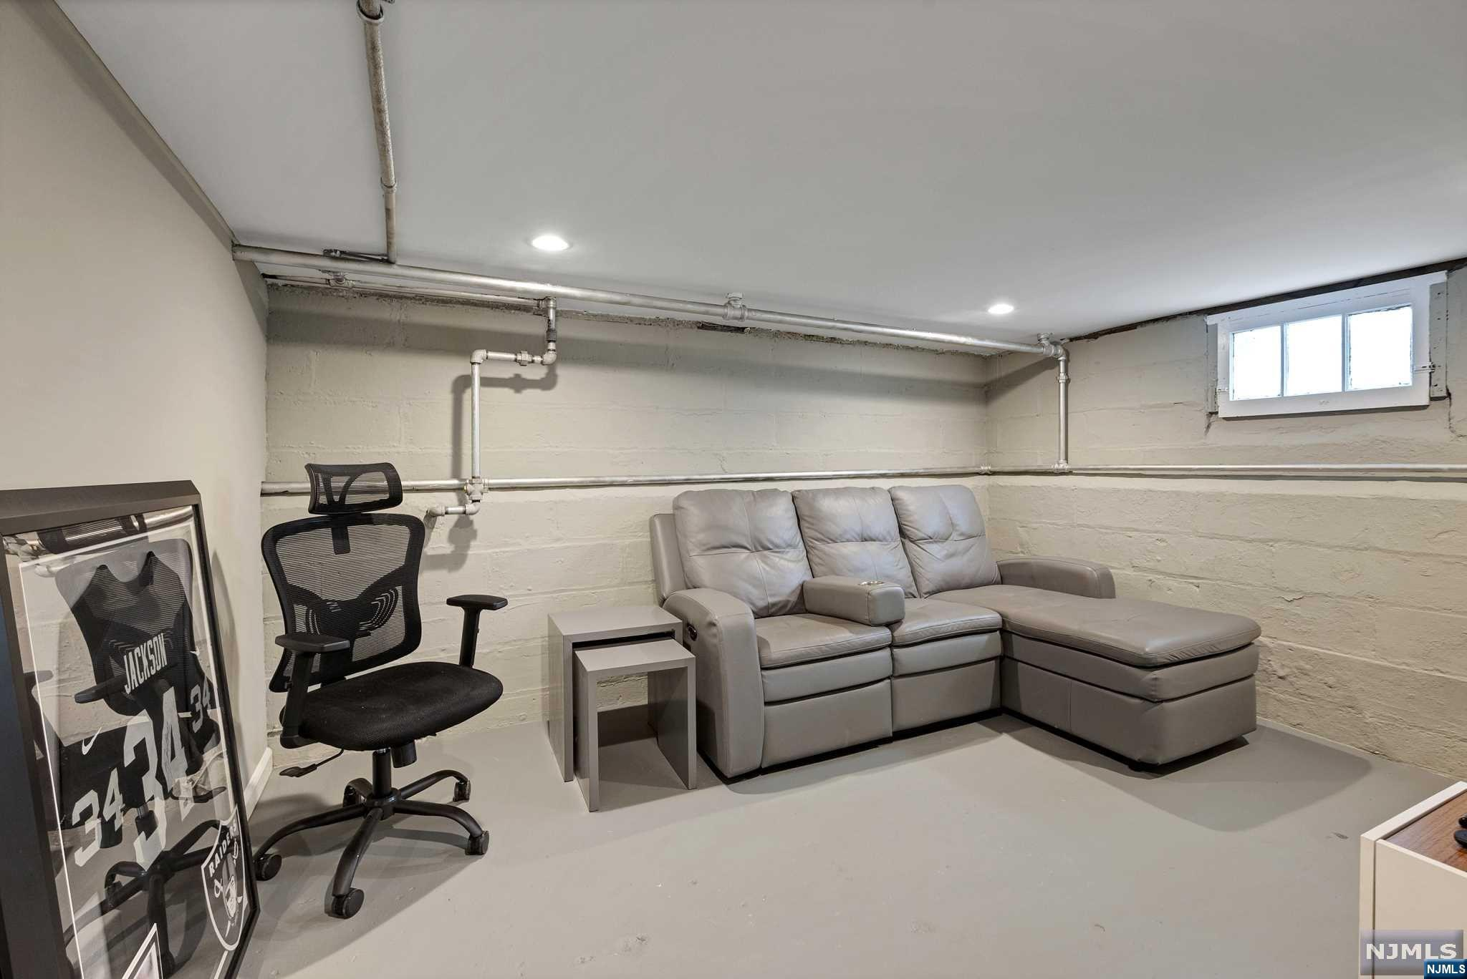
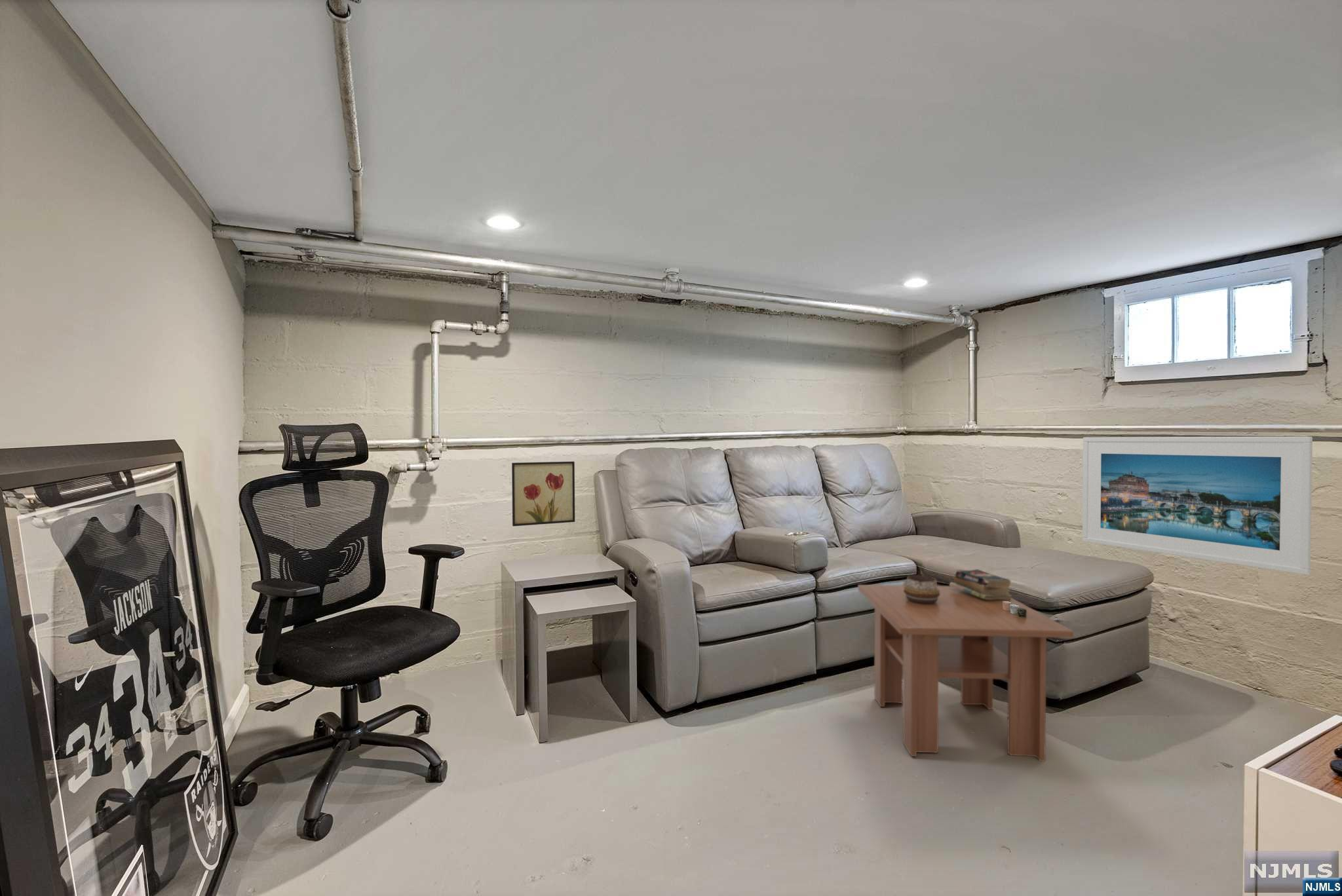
+ decorative bowl (921, 589)
+ candle (1014, 608)
+ coffee table (950, 665)
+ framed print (1181, 496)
+ wall art (543, 493)
+ books (979, 584)
